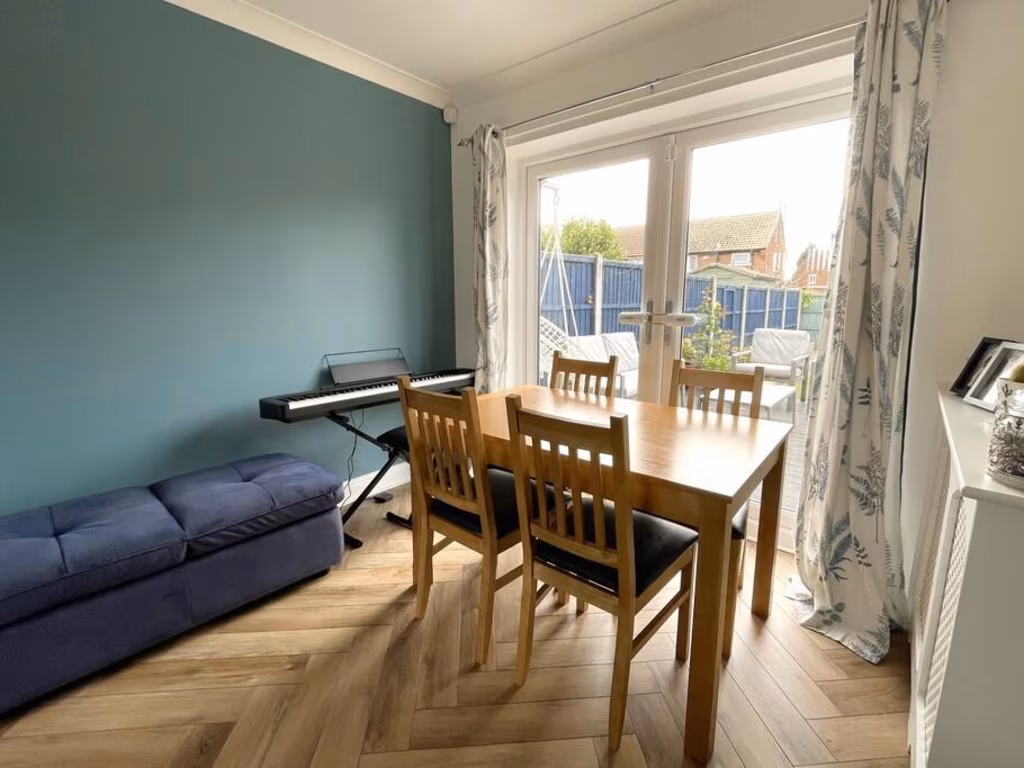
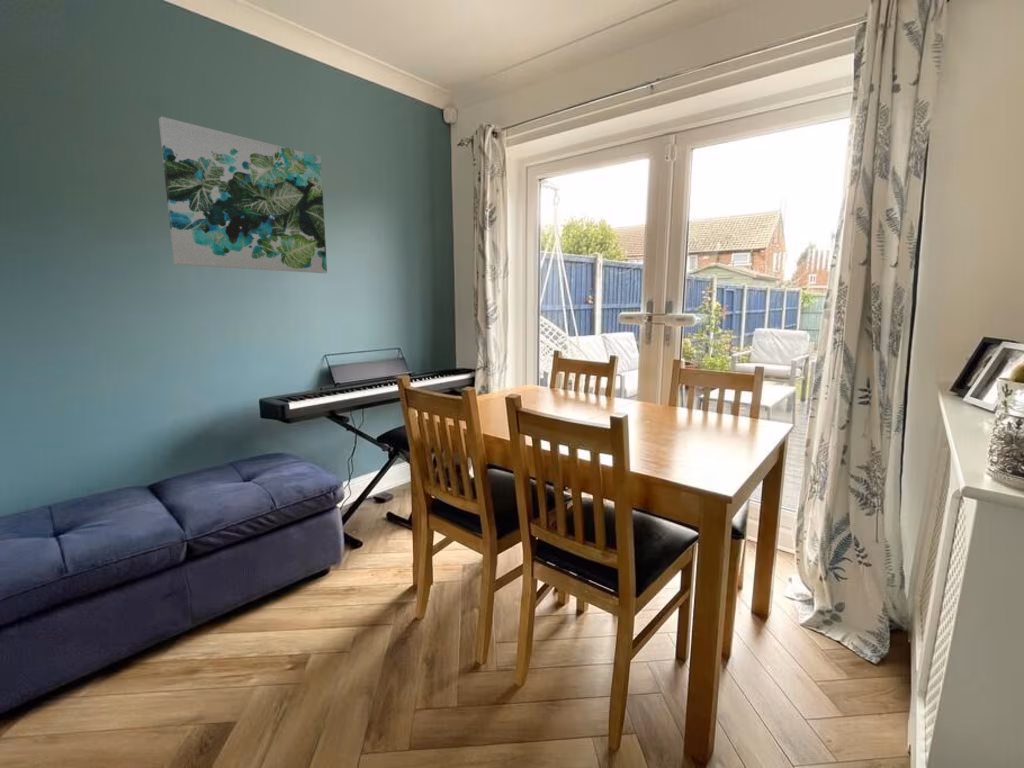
+ wall art (253, 205)
